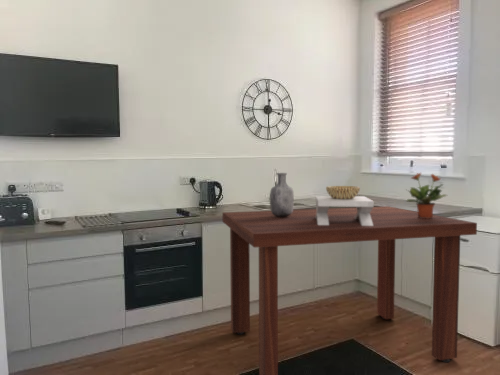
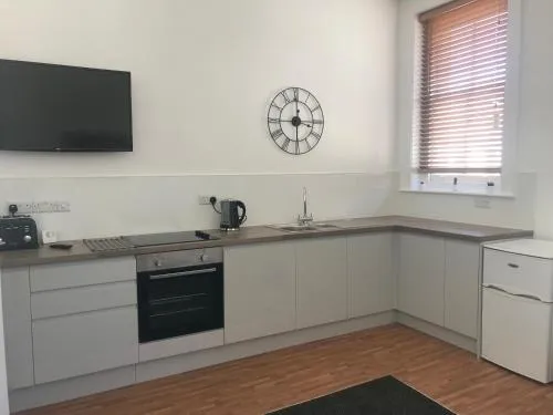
- dining table (336, 242)
- potted plant (425, 194)
- decorative bowl (342, 203)
- vase (281, 194)
